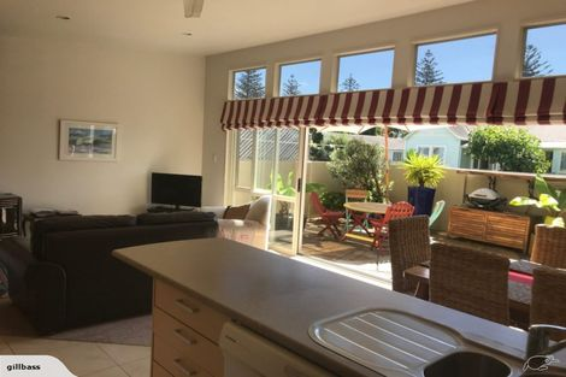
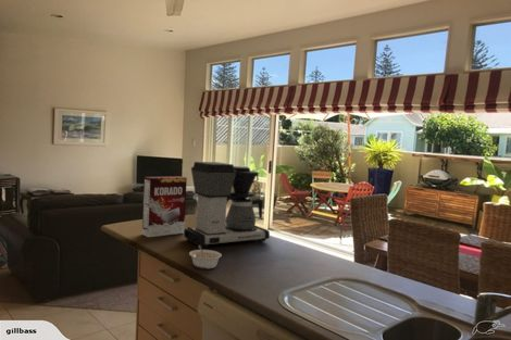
+ cereal box (164, 205)
+ legume (203, 257)
+ coffee maker (228, 200)
